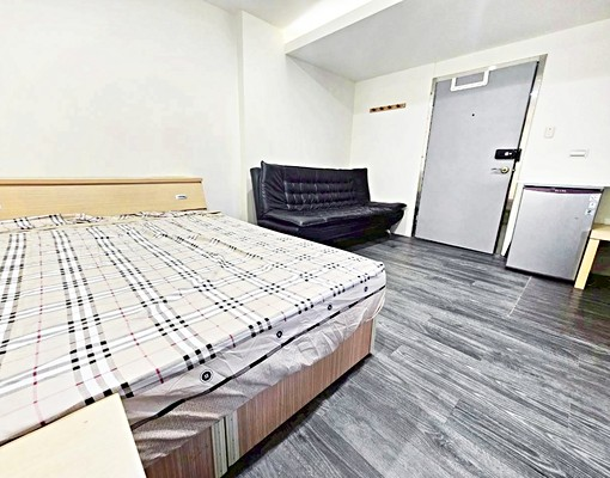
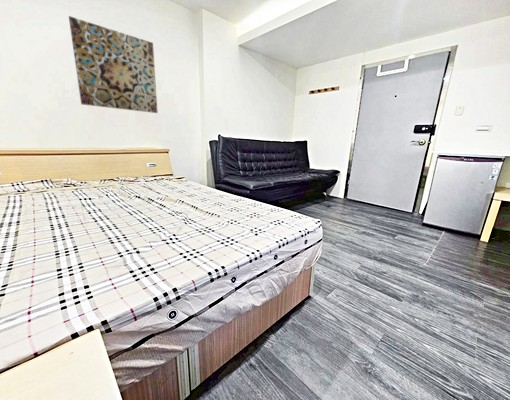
+ wall art (119, 71)
